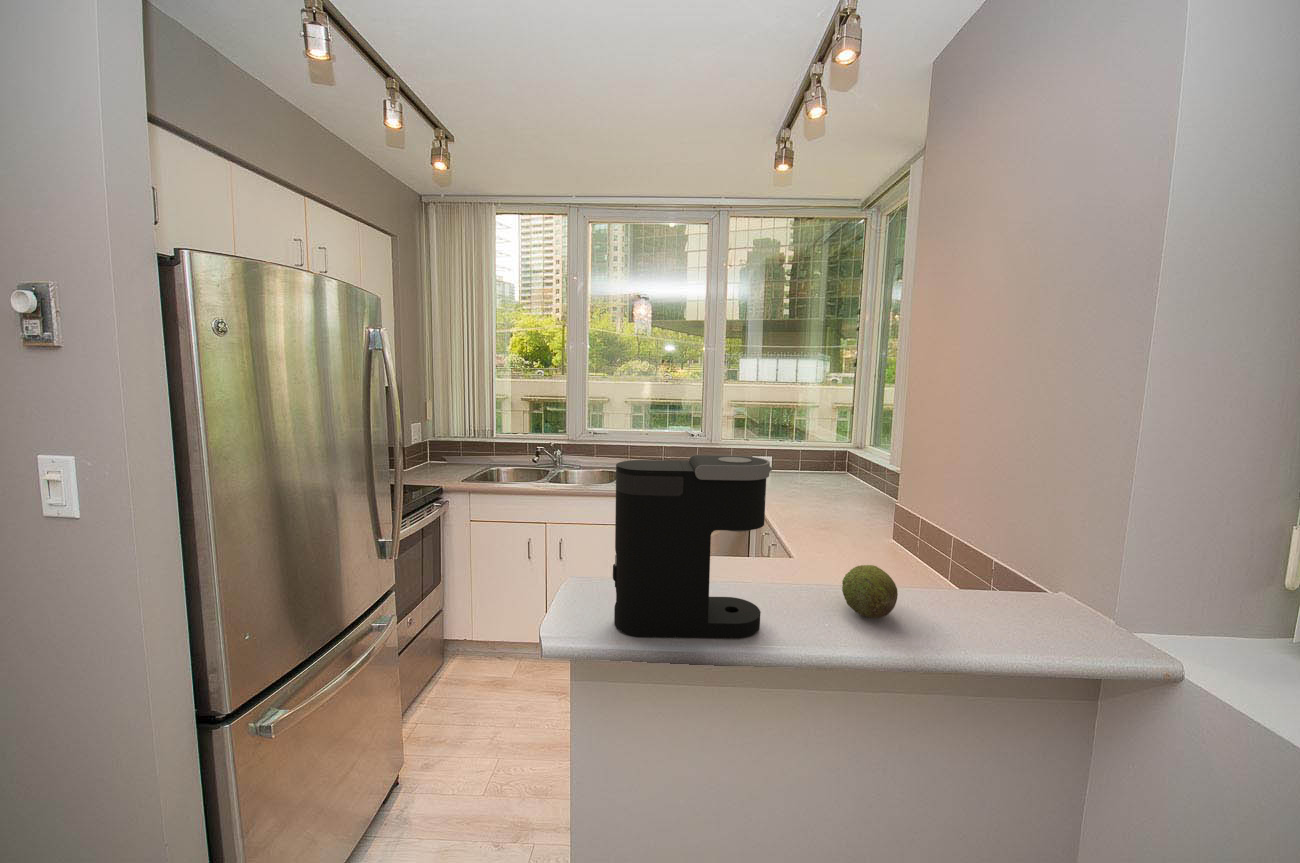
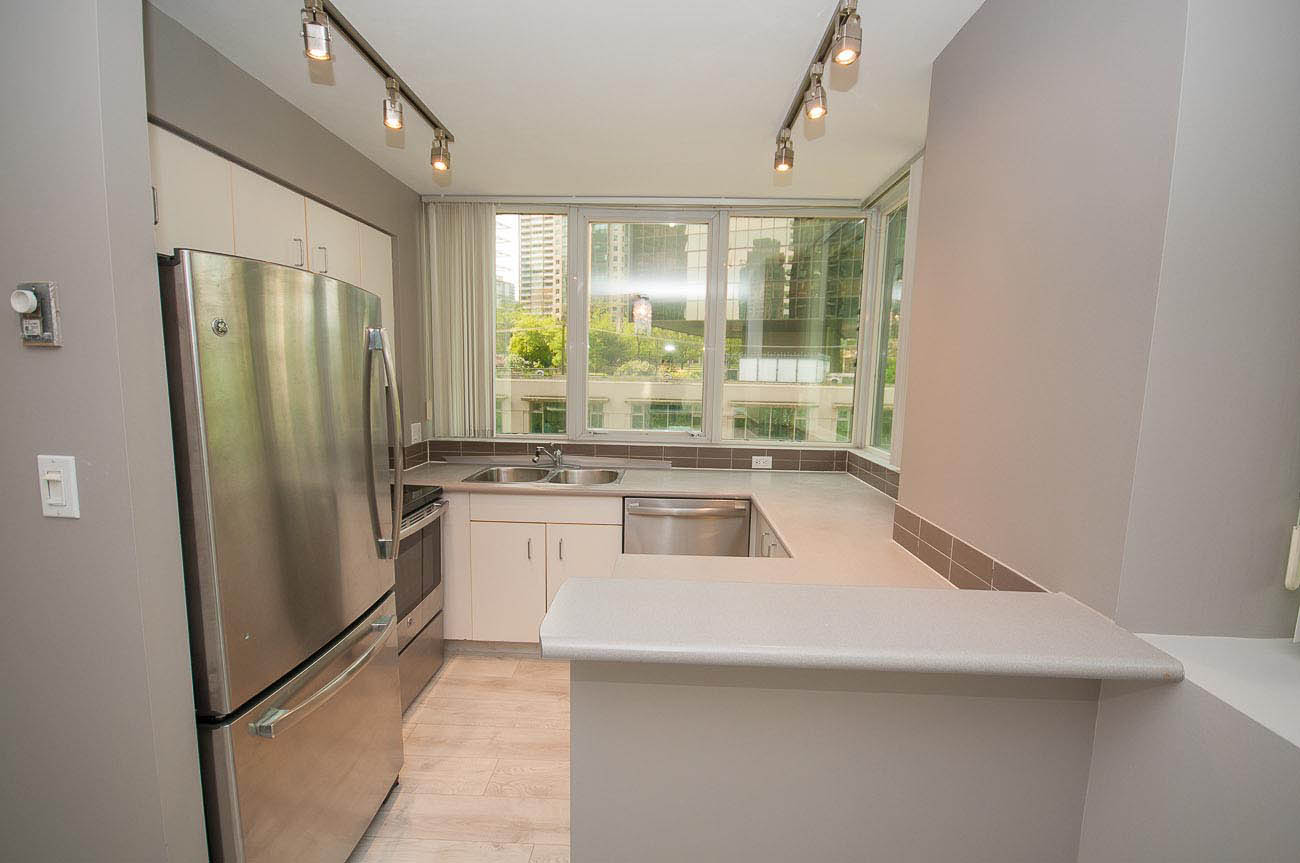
- fruit (867, 587)
- coffee maker (690, 542)
